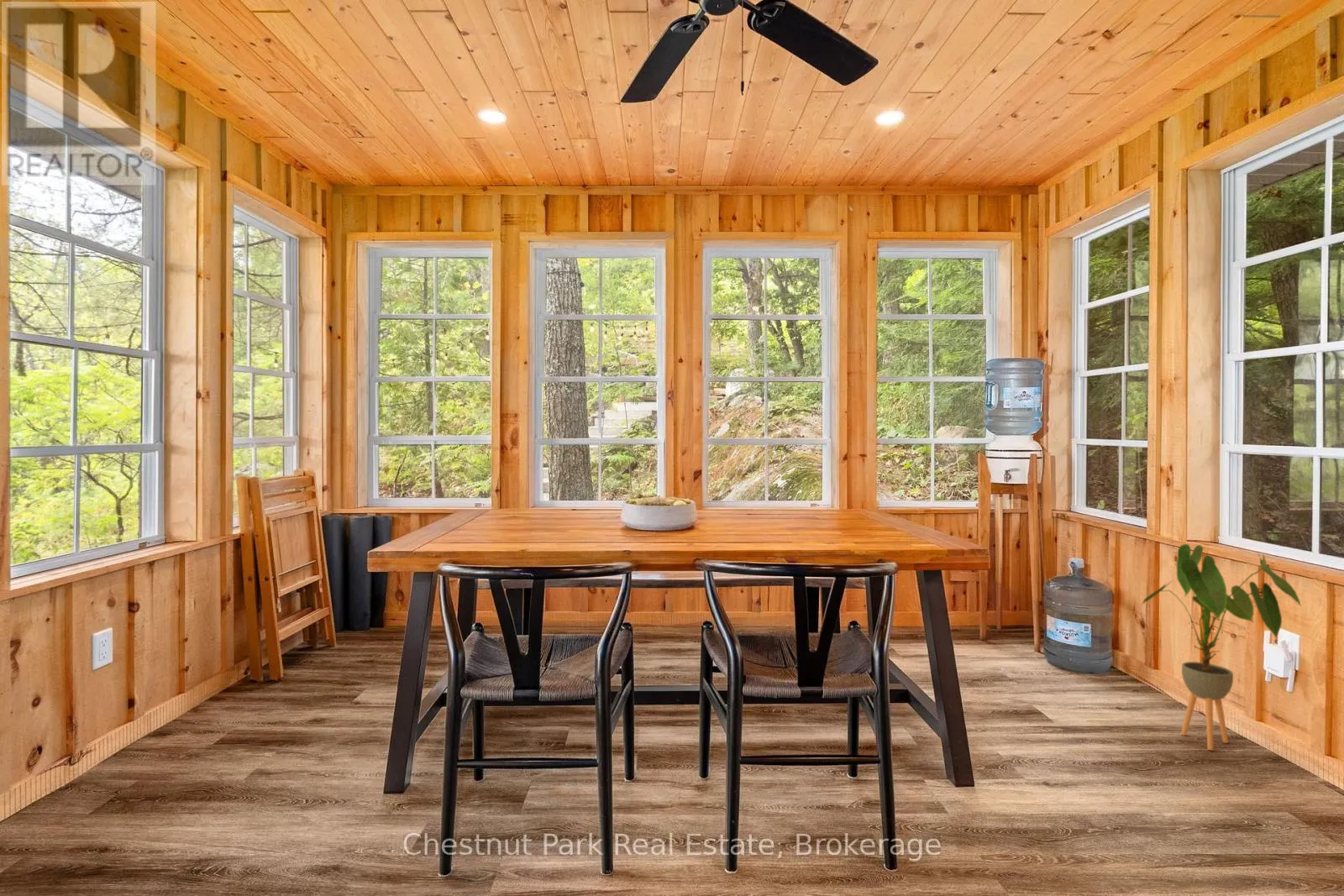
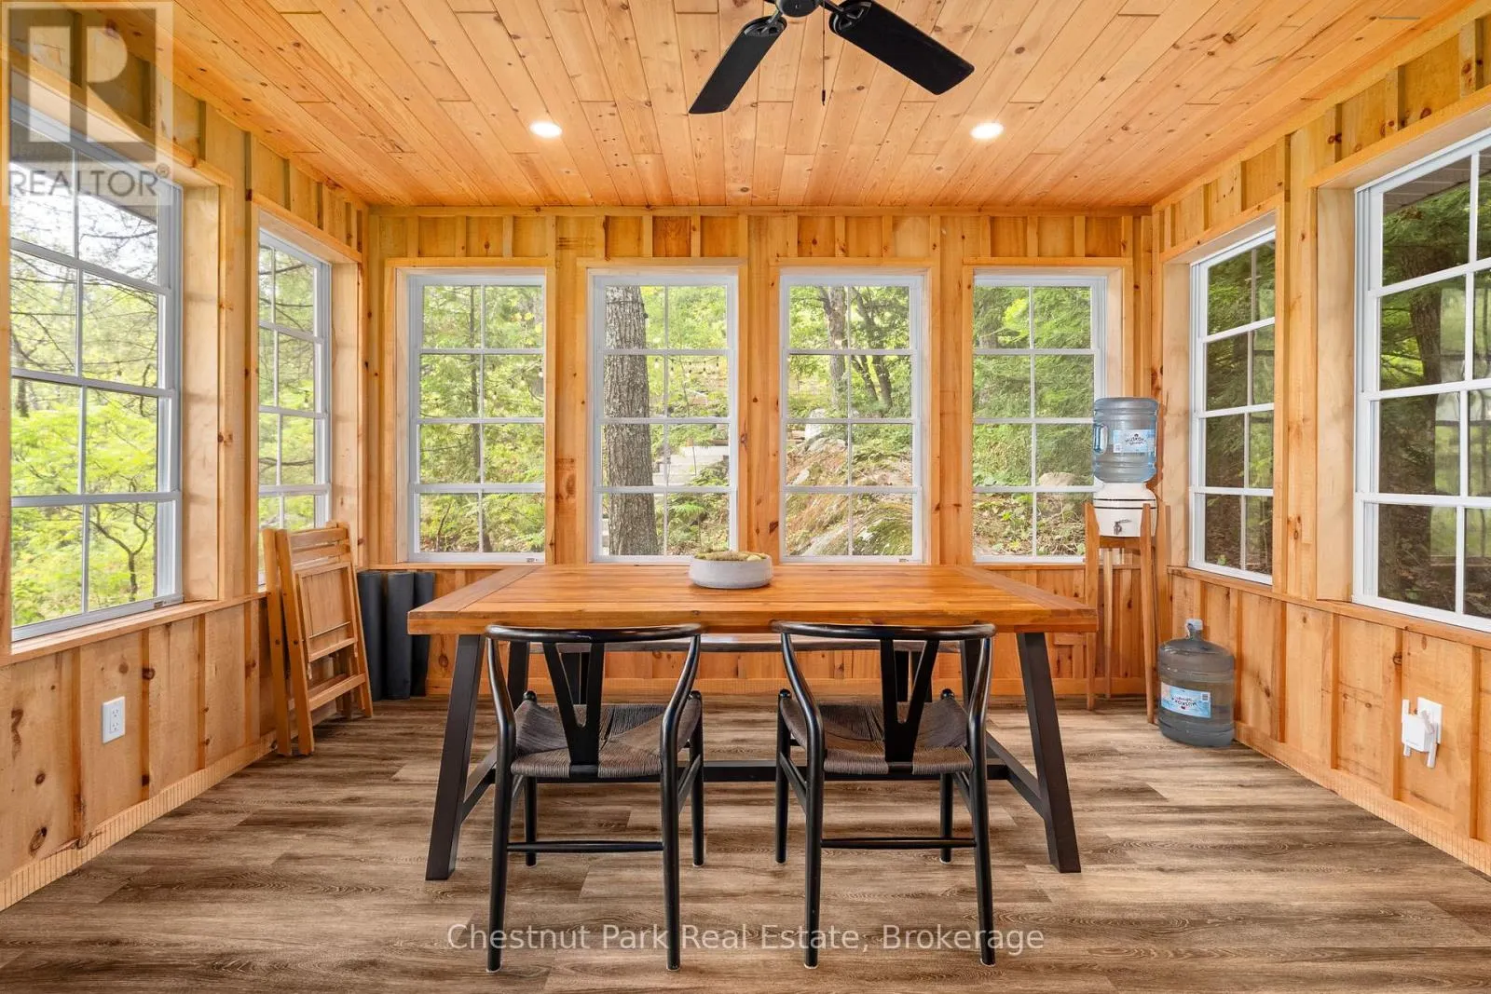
- house plant (1219, 650)
